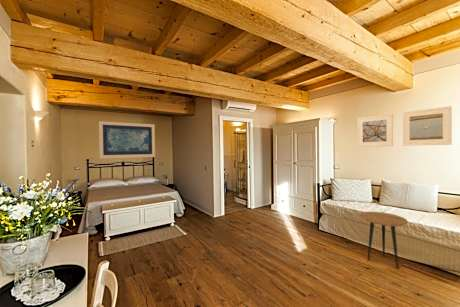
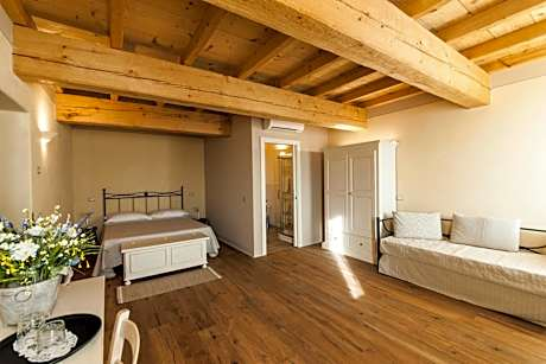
- wall art (128, 140)
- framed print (374, 131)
- side table (382, 239)
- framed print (425, 127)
